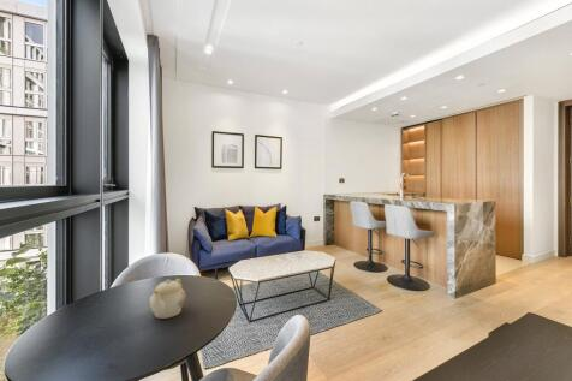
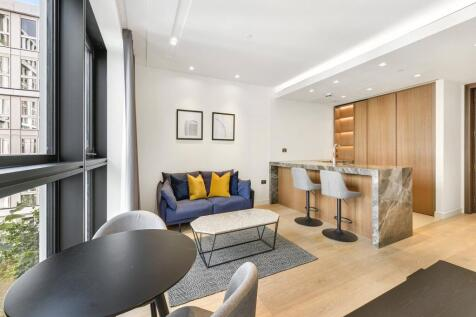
- teapot (168, 296)
